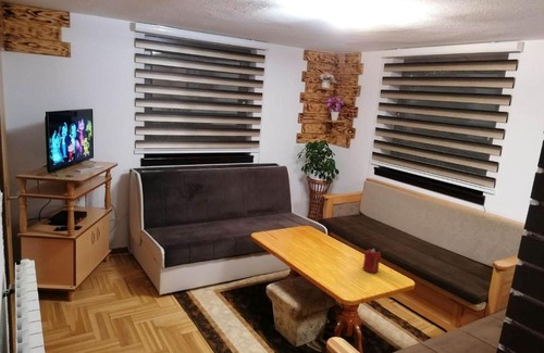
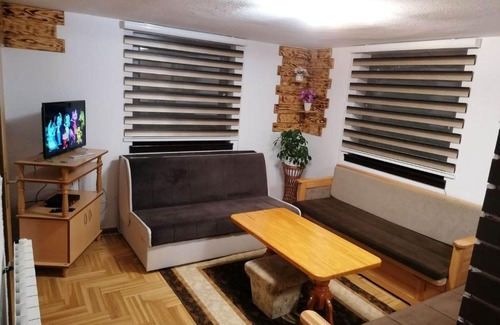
- candle (371, 259)
